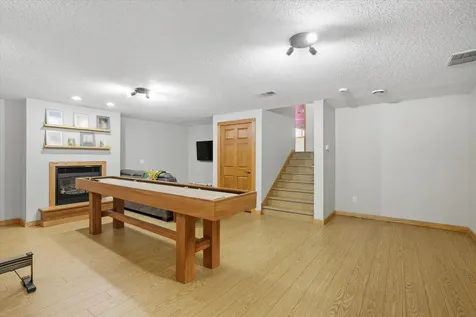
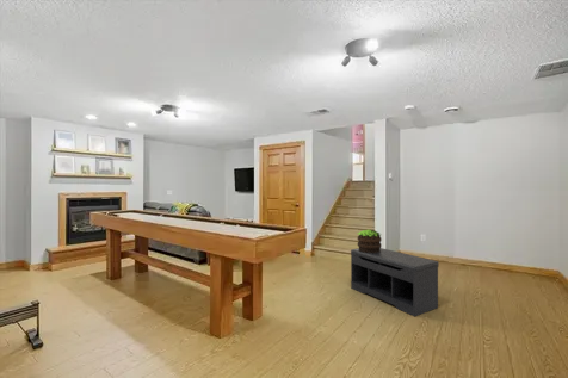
+ potted plant (369, 240)
+ bench (390, 275)
